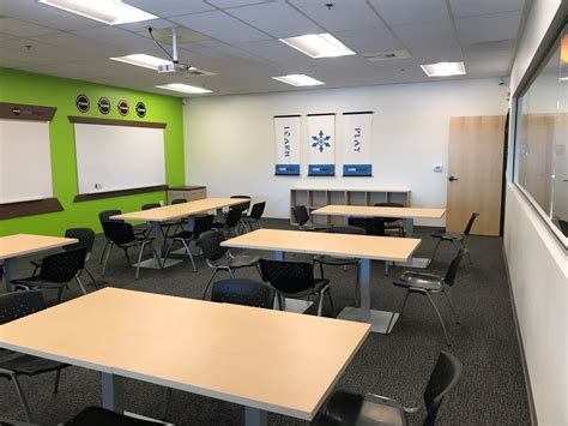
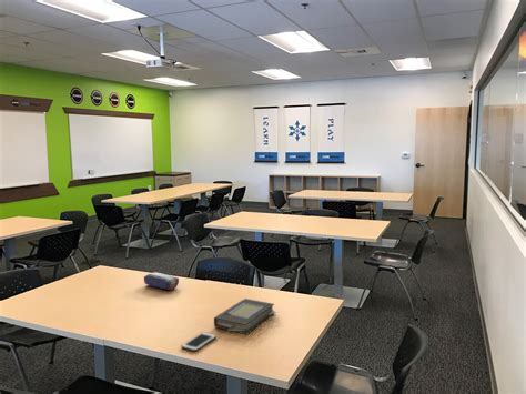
+ book (246, 315)
+ pencil case (161, 280)
+ cell phone (199, 341)
